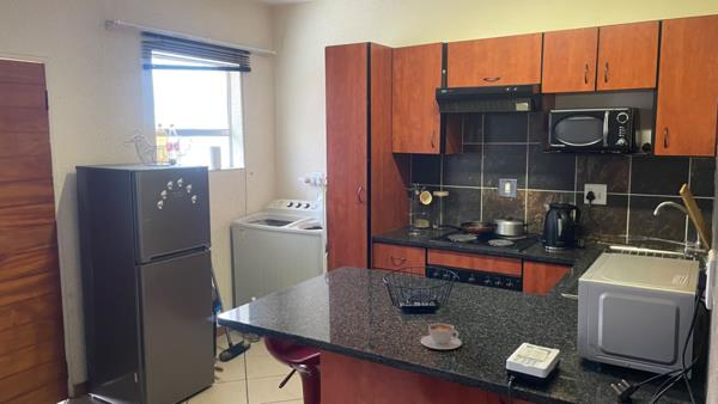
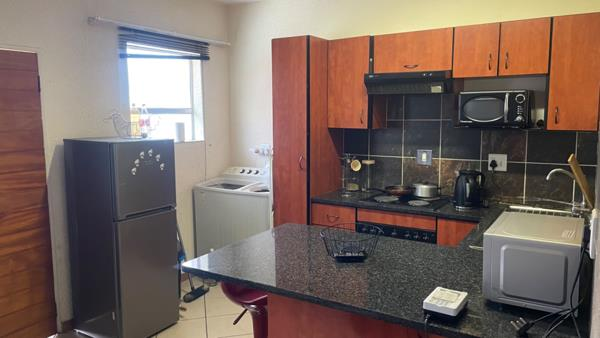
- coffee cup (440, 335)
